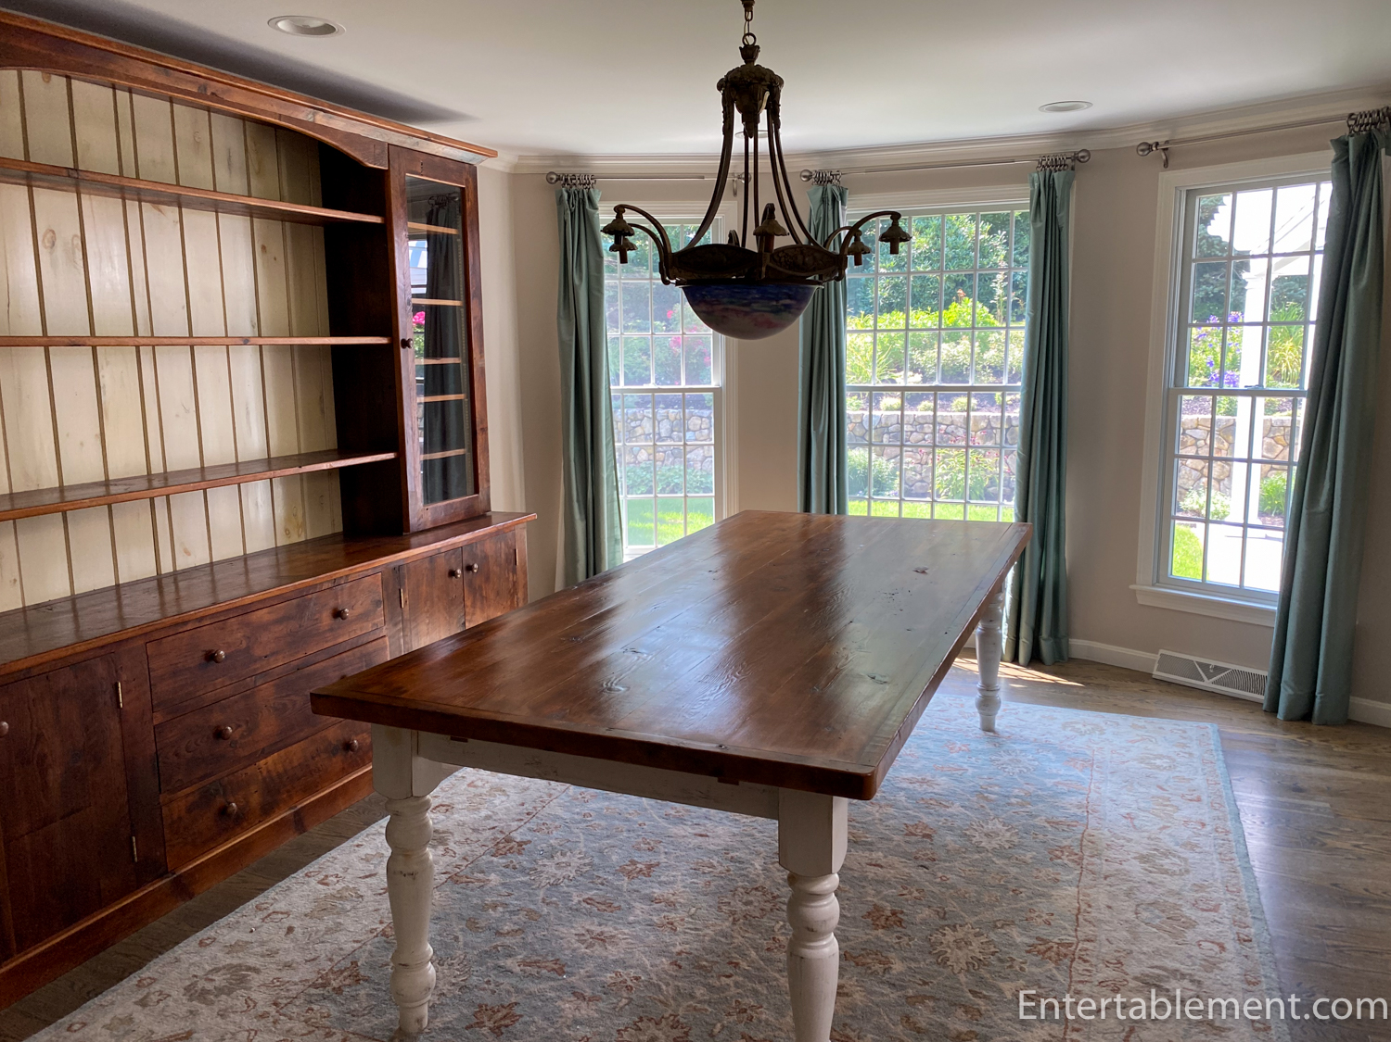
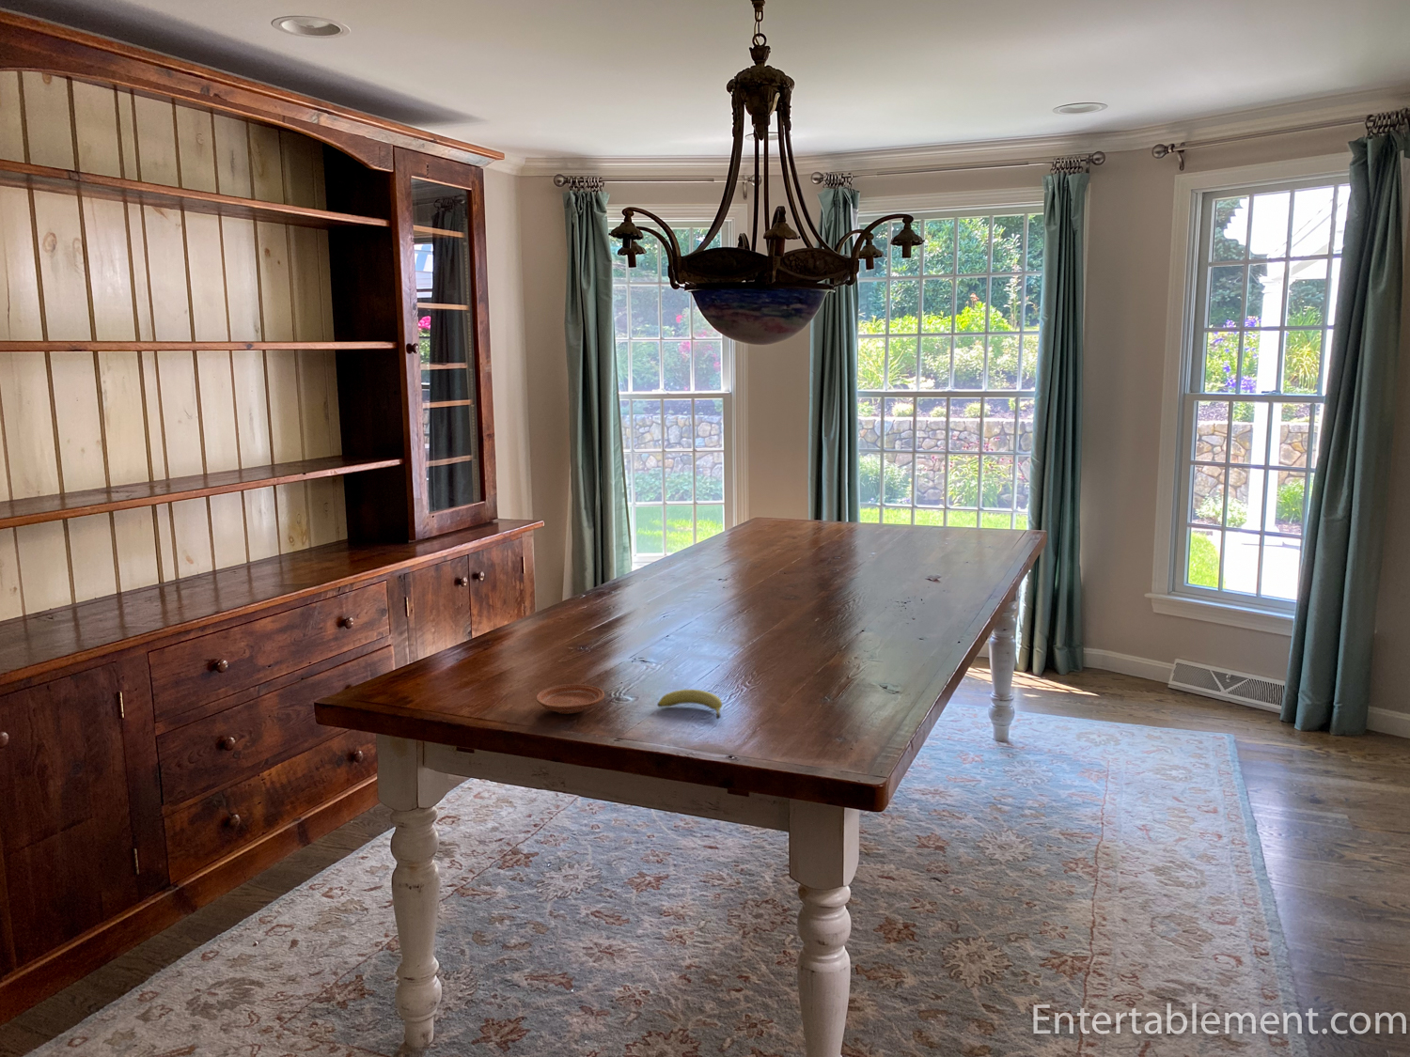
+ fruit (695, 701)
+ plate (571, 702)
